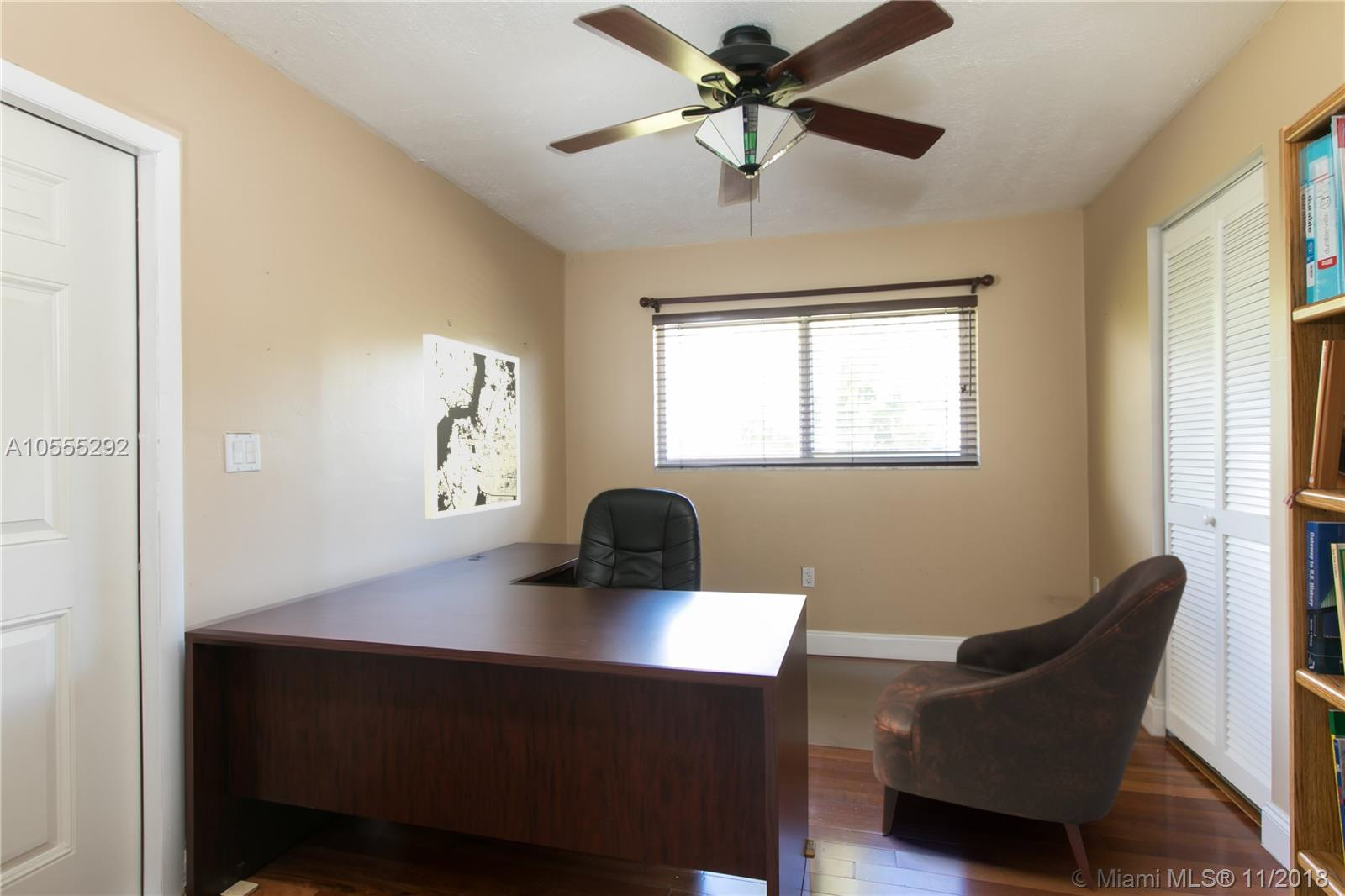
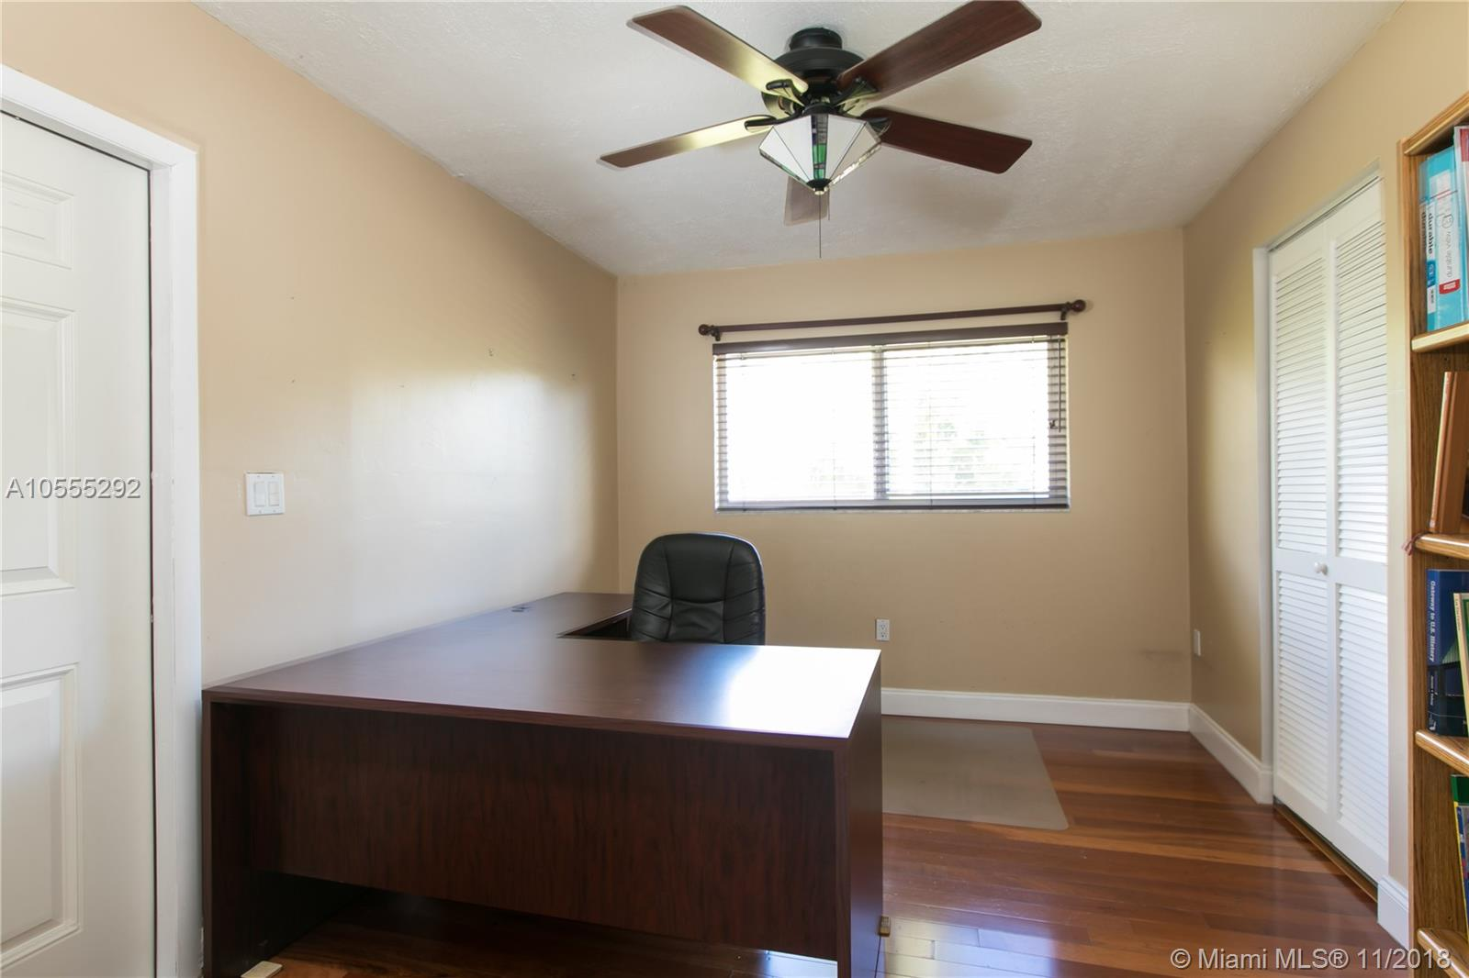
- wall art (476, 429)
- armchair (1021, 683)
